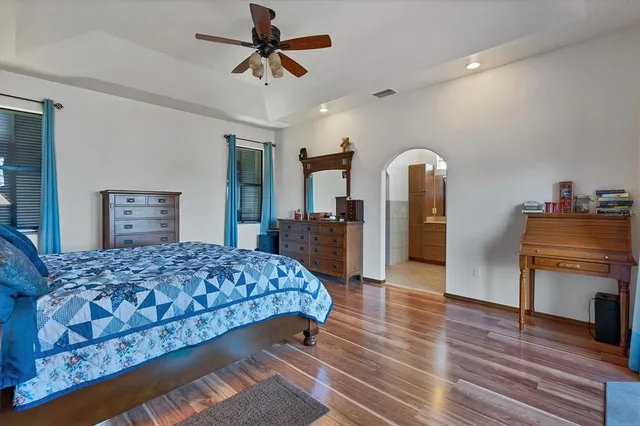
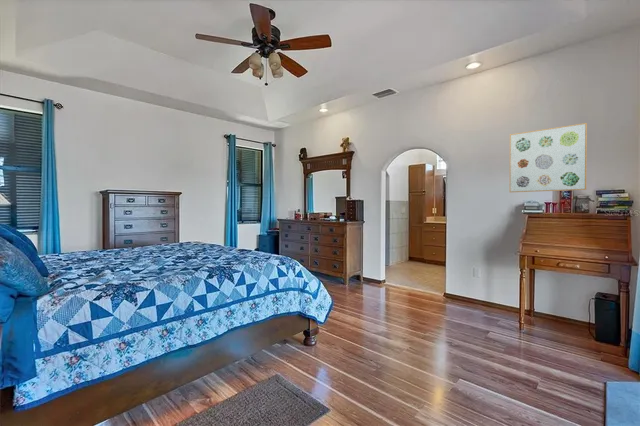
+ wall art (545, 160)
